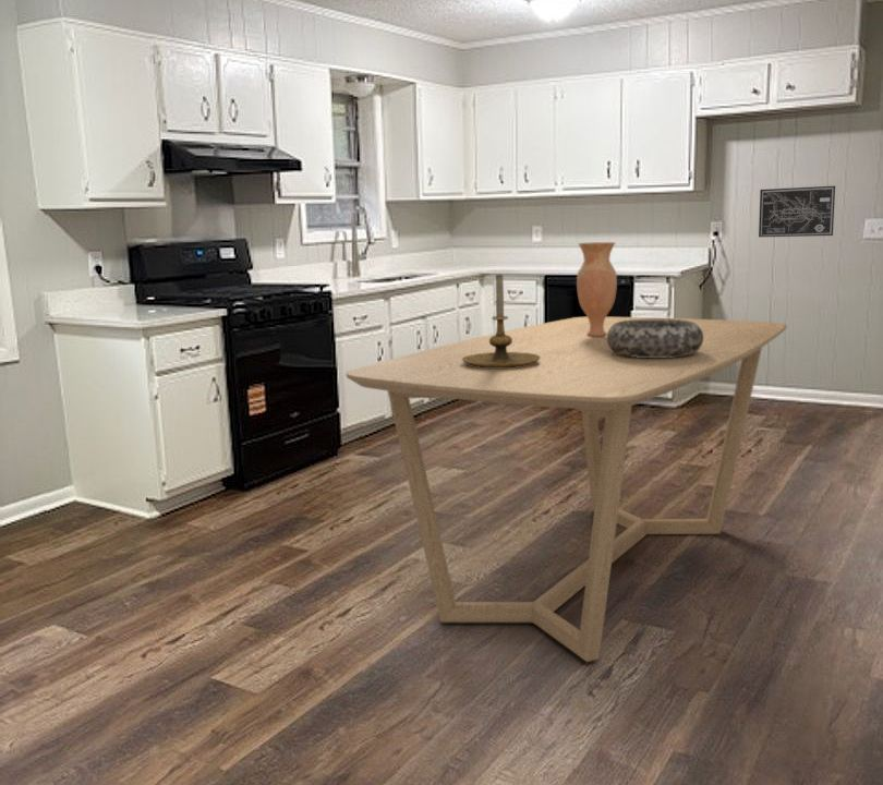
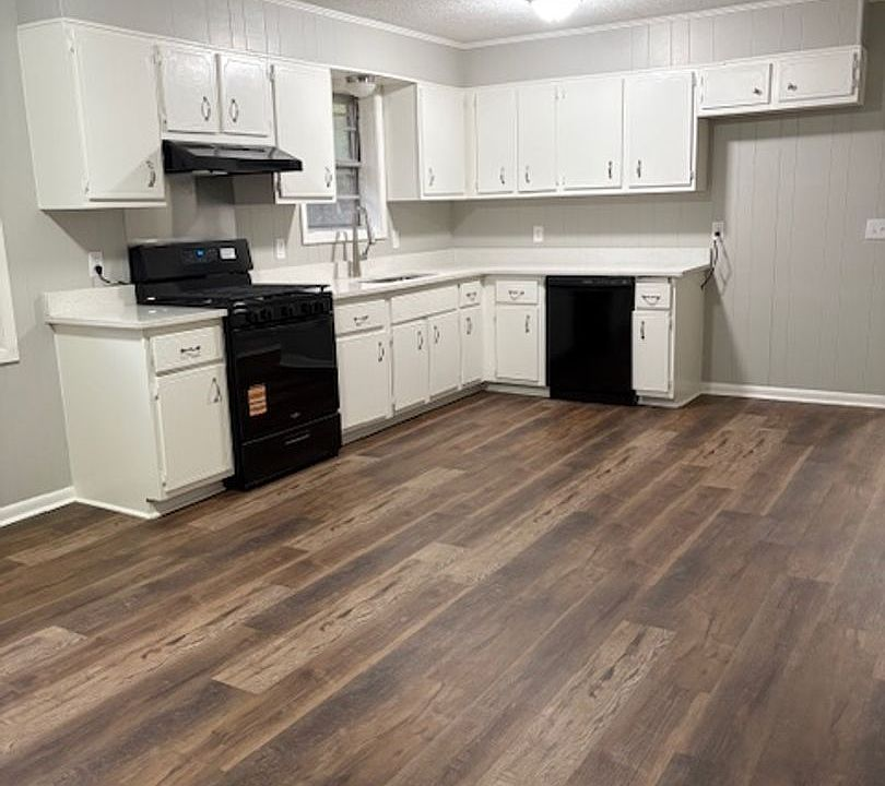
- decorative bowl (654, 337)
- candle holder (499, 317)
- wall art (796, 212)
- dining table (595, 460)
- vase (596, 289)
